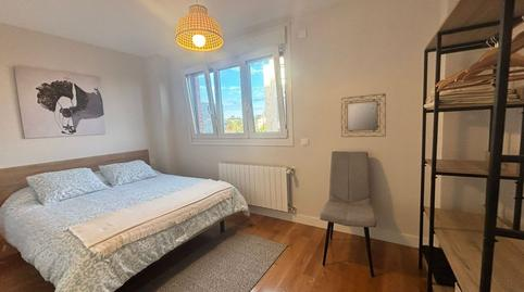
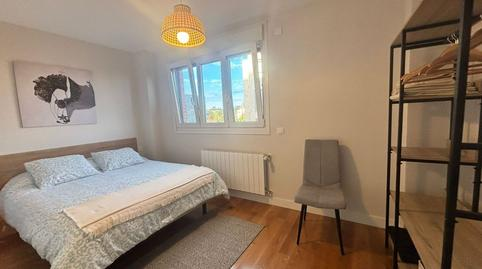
- home mirror (362, 116)
